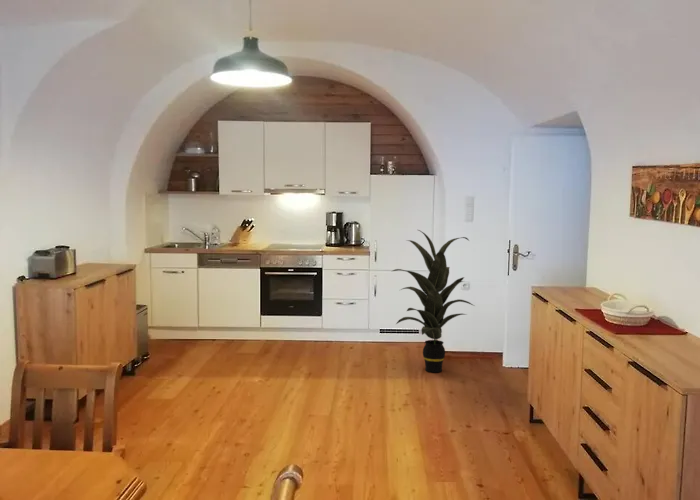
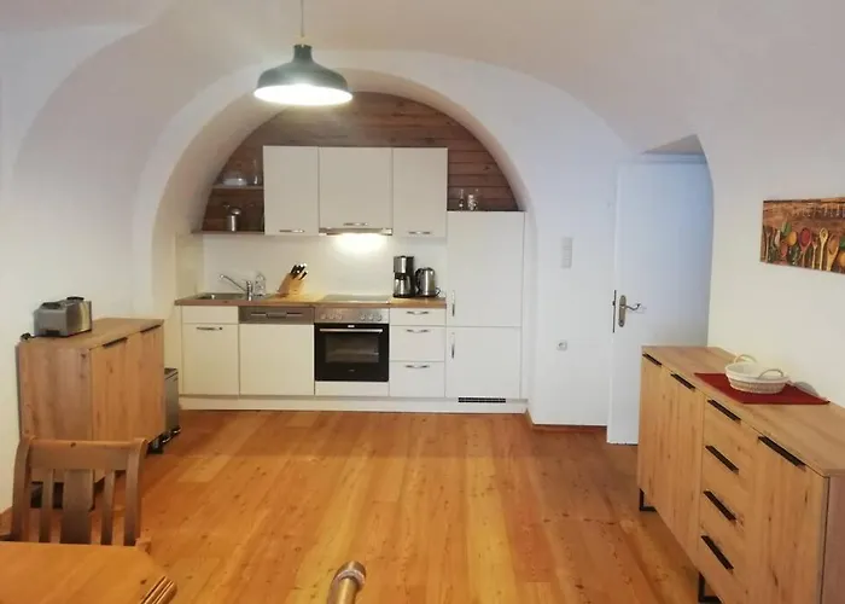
- indoor plant (429, 299)
